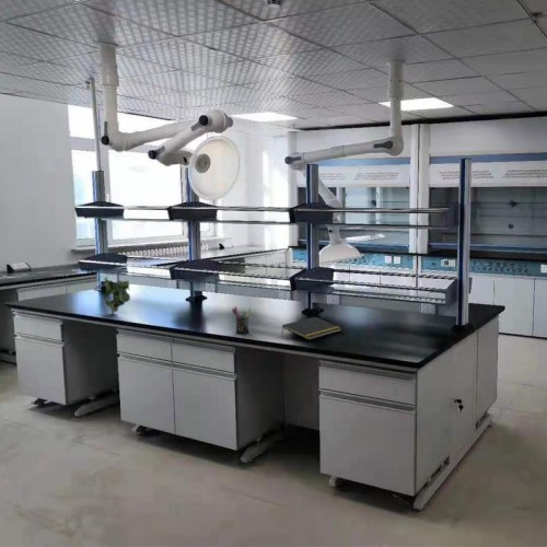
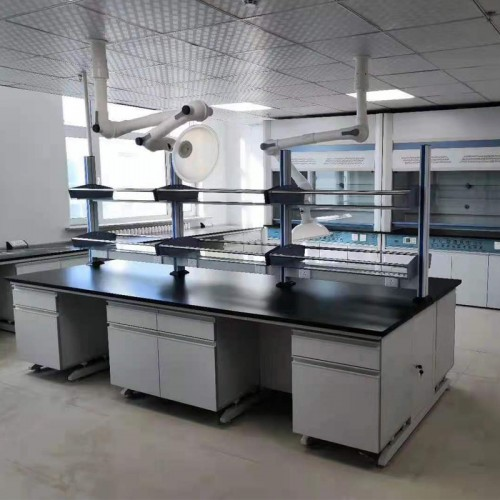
- notepad (312, 327)
- flowering plant (116, 295)
- pen holder (242, 318)
